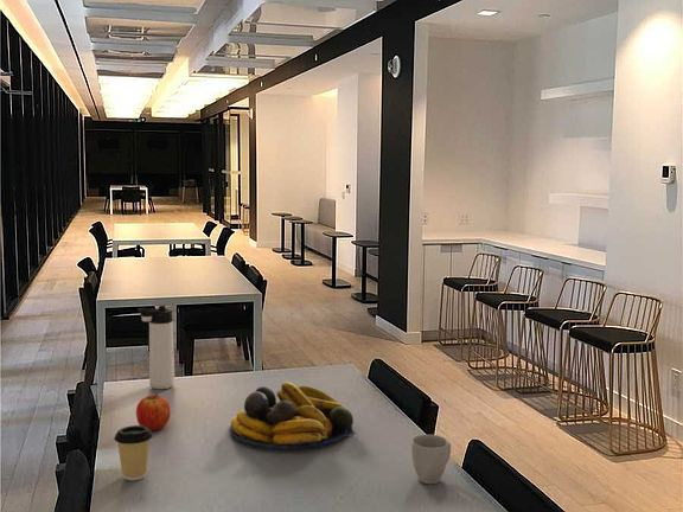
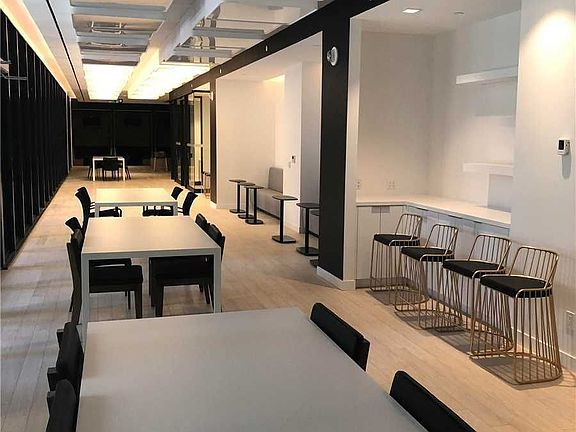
- thermos bottle (155, 347)
- fruit bowl (291, 408)
- mug (433, 457)
- coffee cup (134, 452)
- apple (153, 410)
